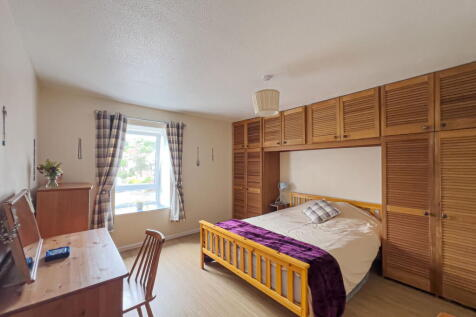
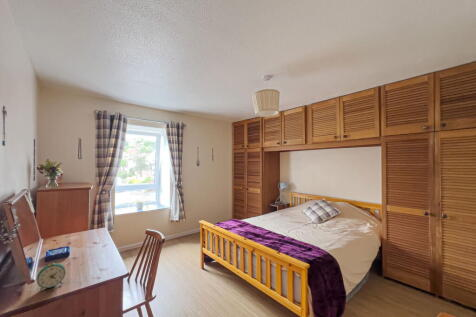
+ alarm clock (51, 274)
